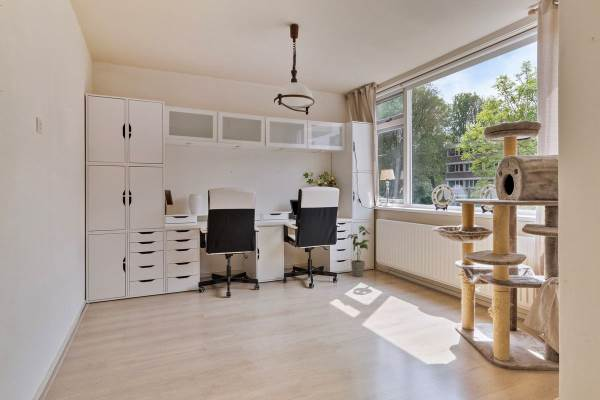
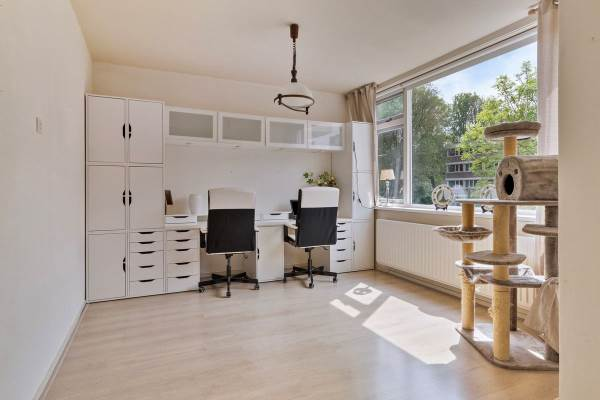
- house plant (360, 251)
